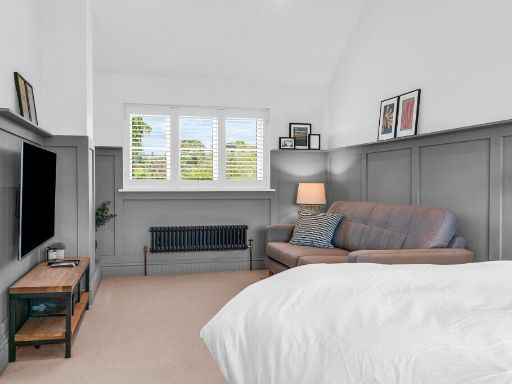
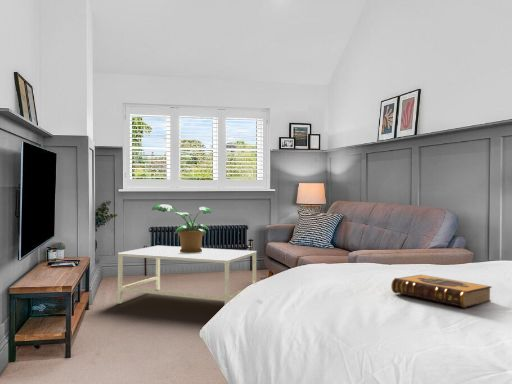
+ potted plant (185, 227)
+ hardback book (439, 289)
+ coffee table (188, 260)
